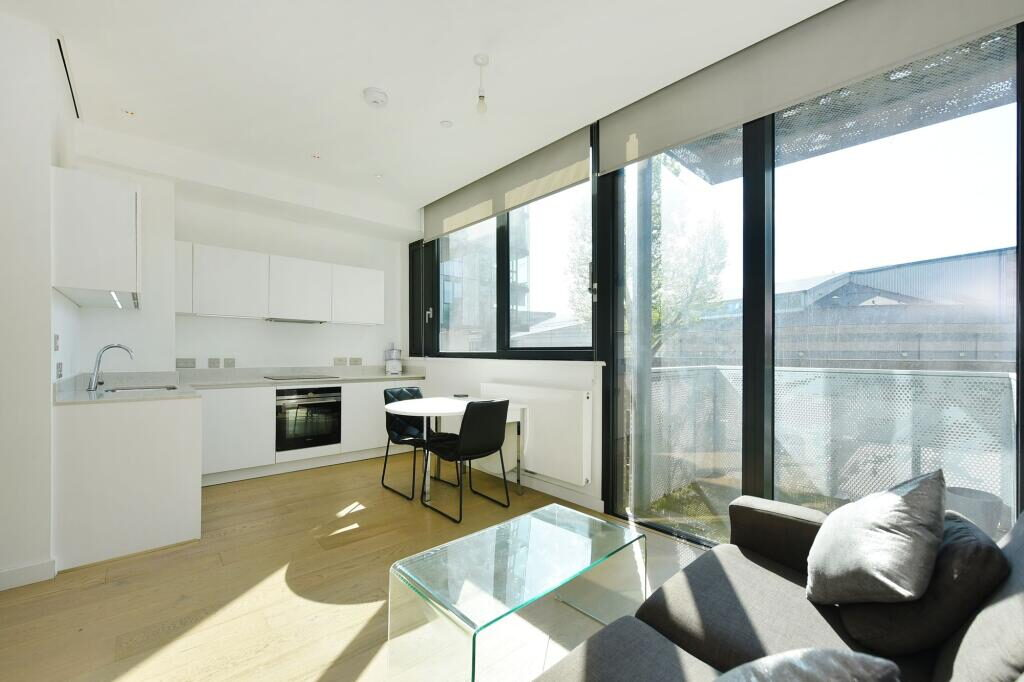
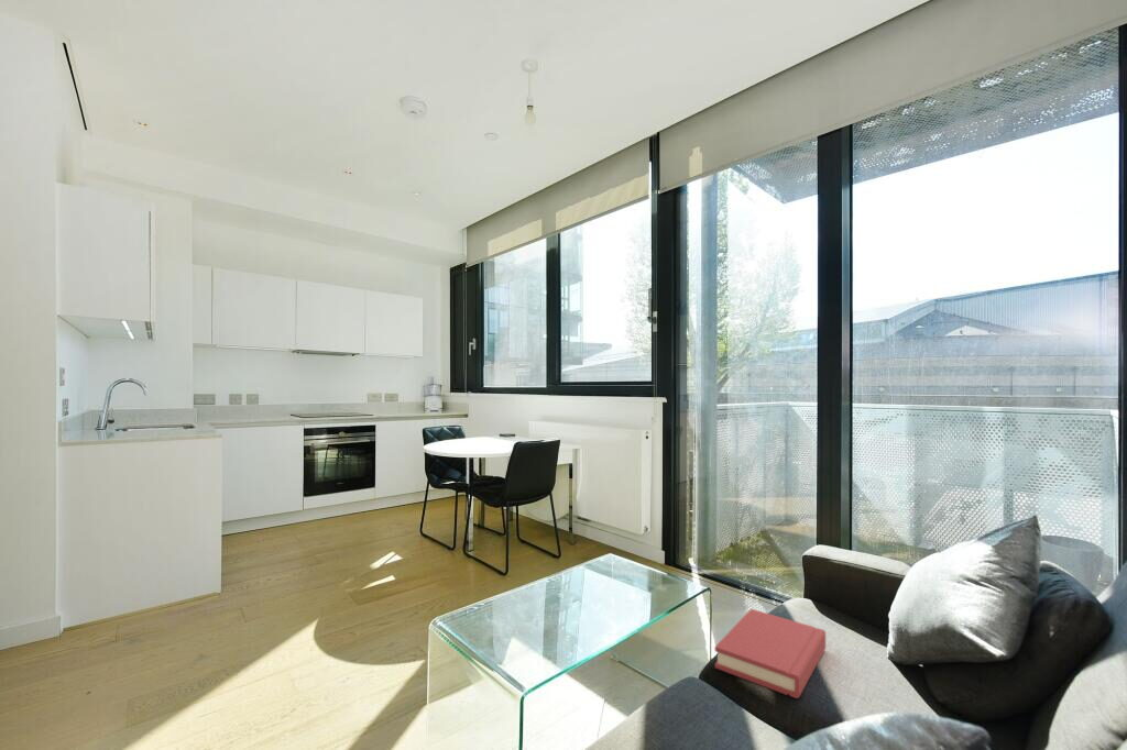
+ hardback book (772, 648)
